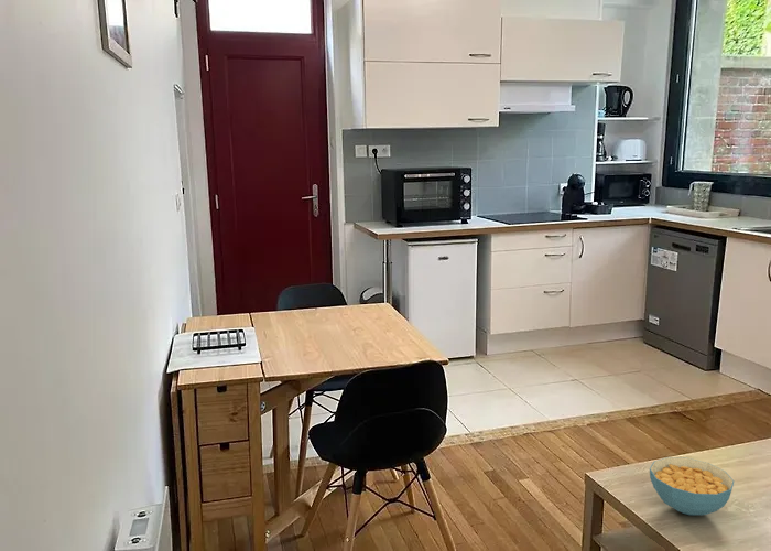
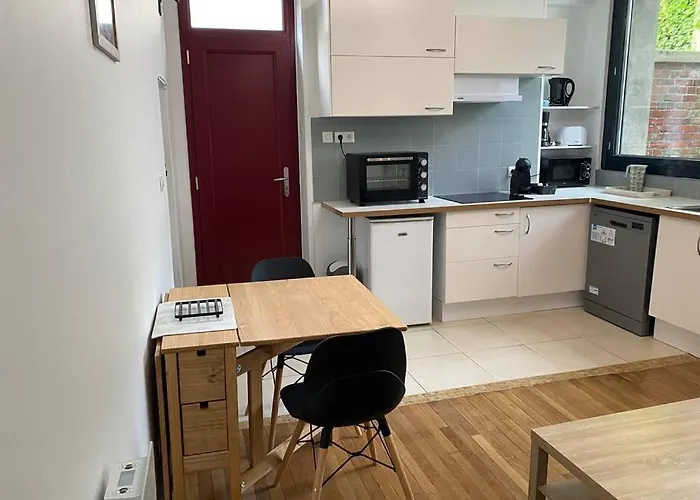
- cereal bowl (688, 491)
